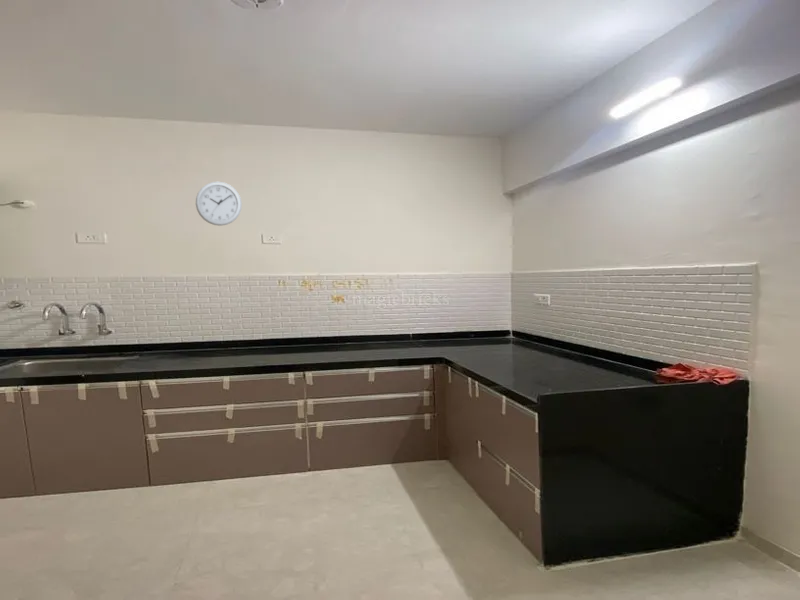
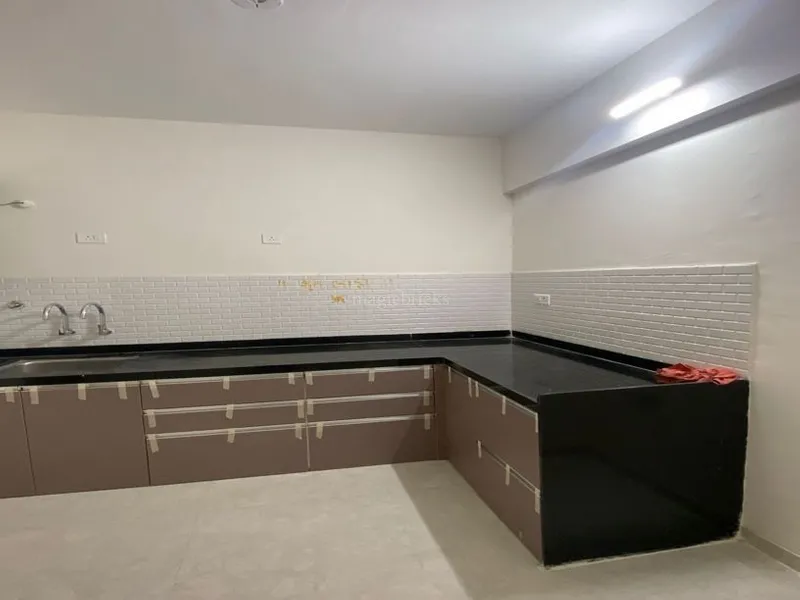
- wall clock (218, 203)
